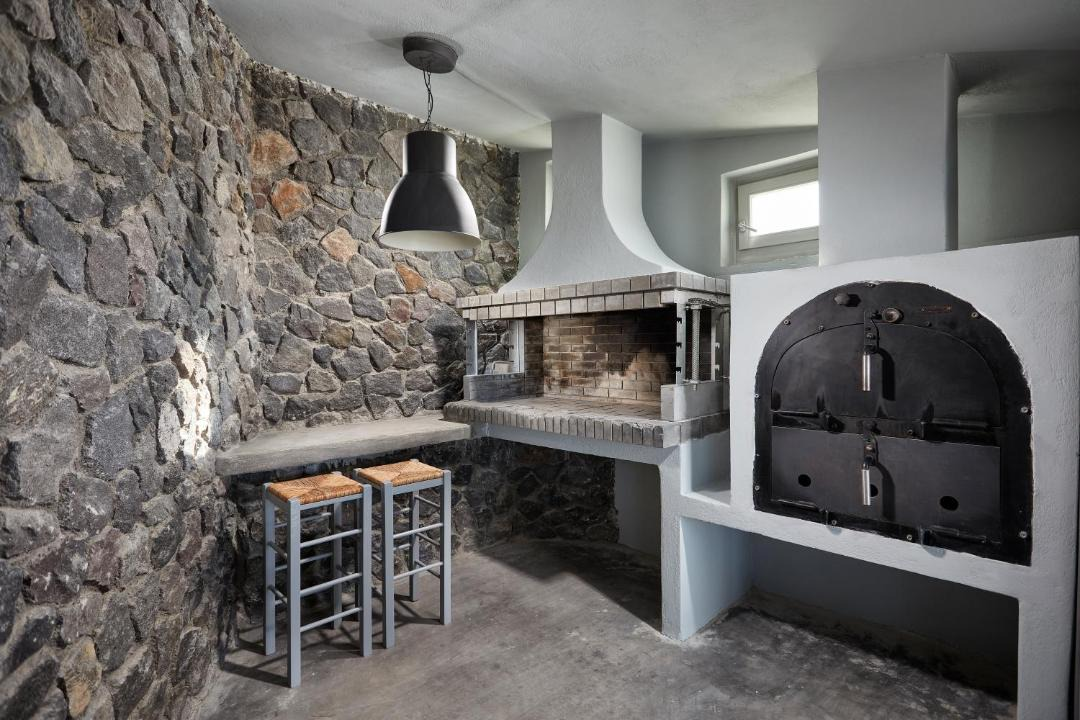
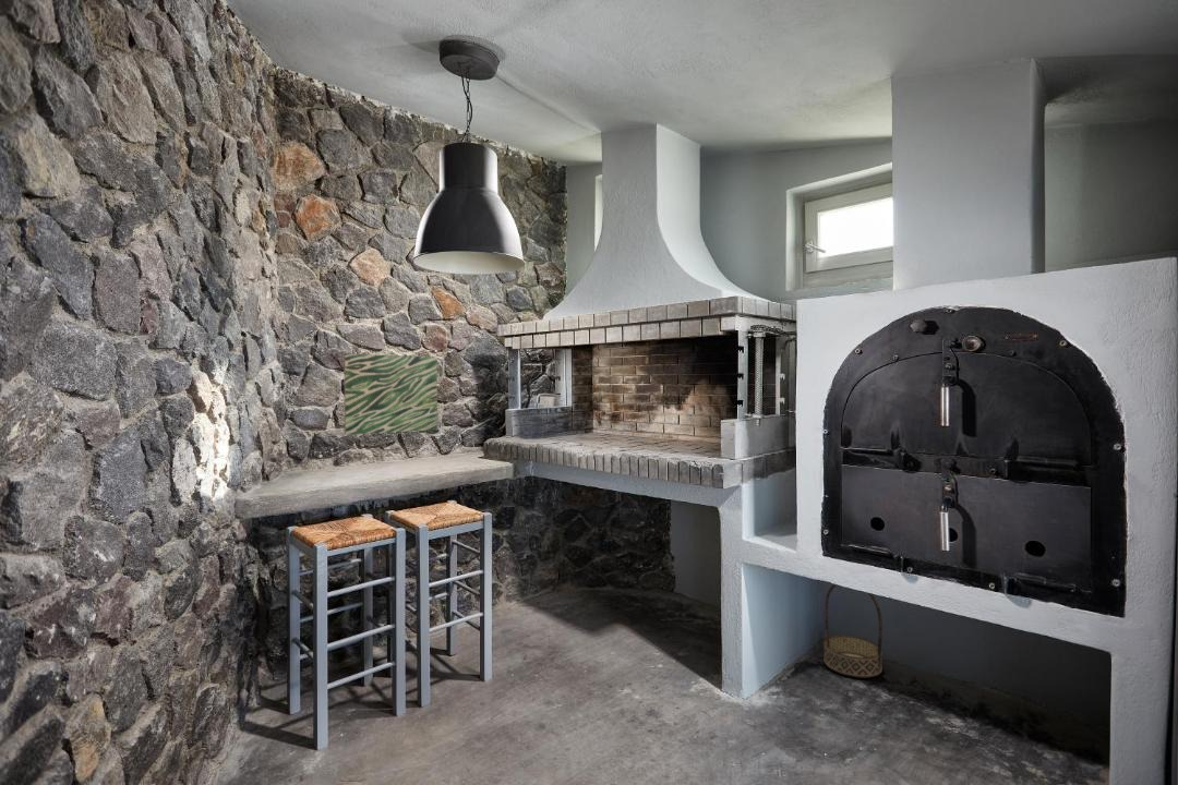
+ wall art (393, 394)
+ basket (852, 636)
